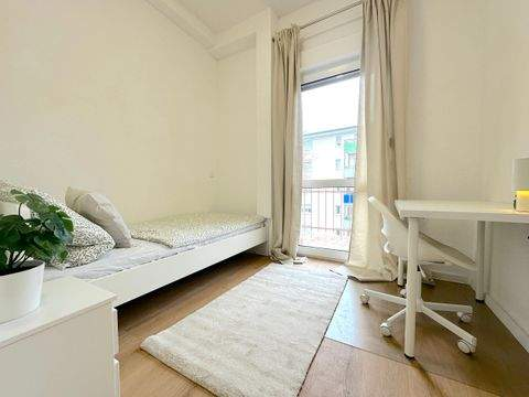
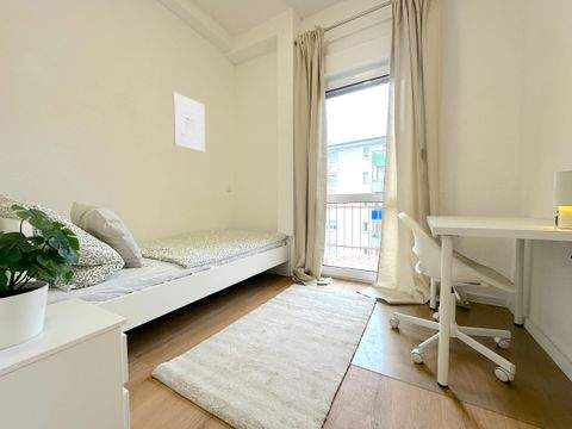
+ wall art (189, 124)
